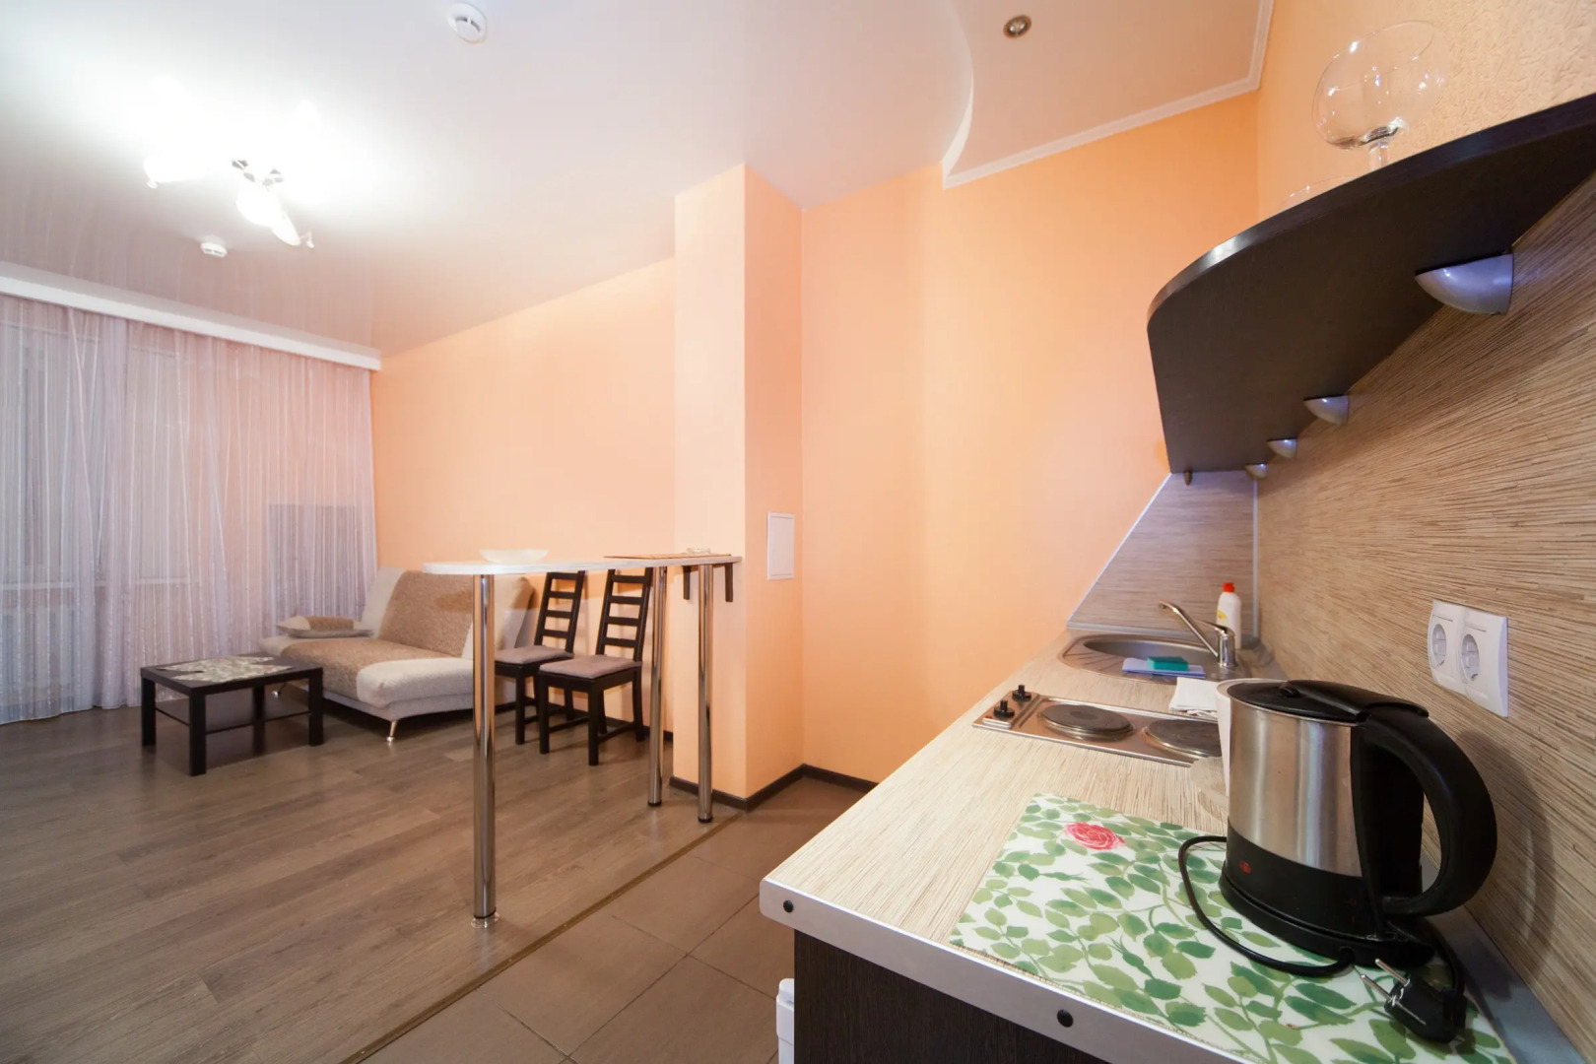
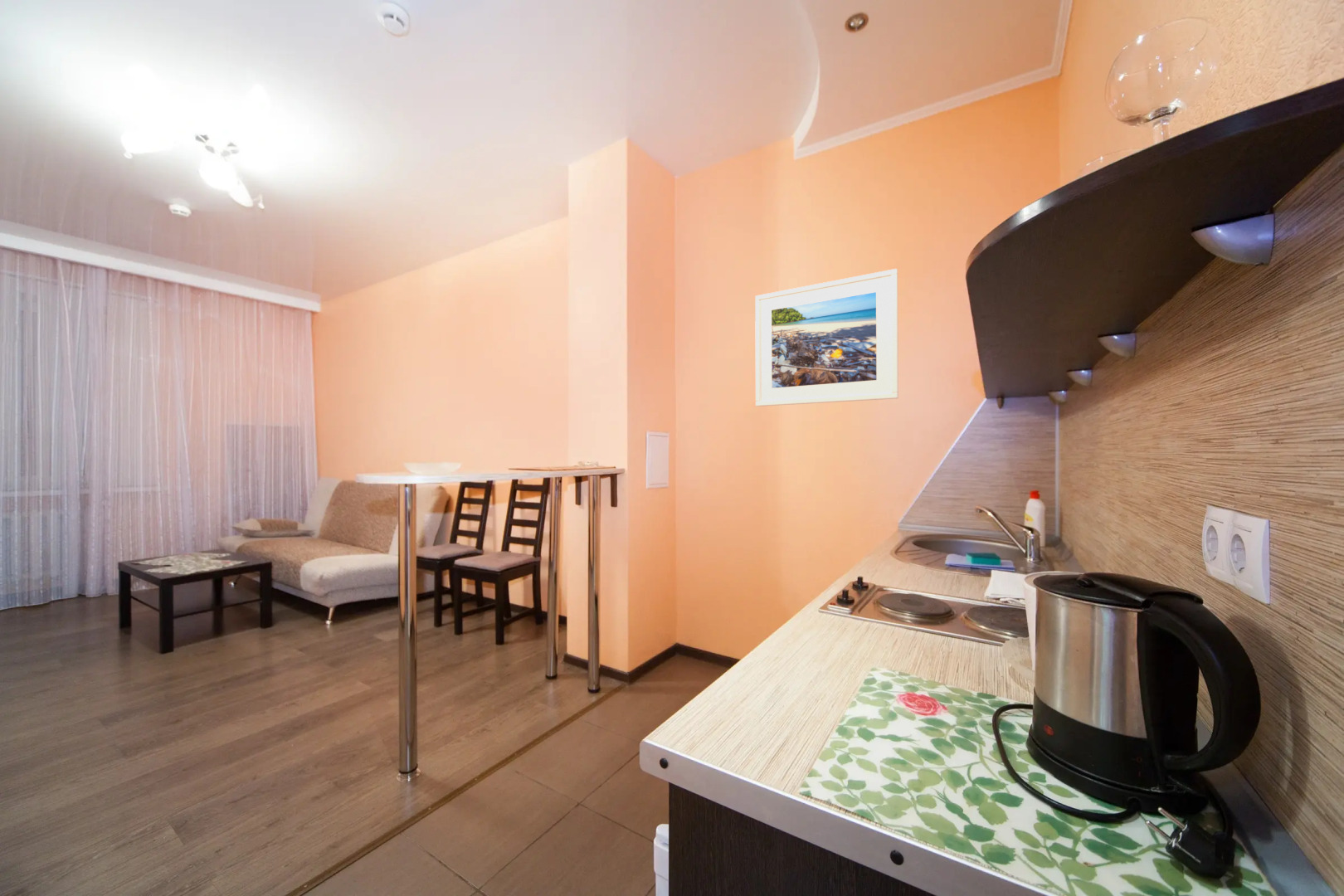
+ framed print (821, 343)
